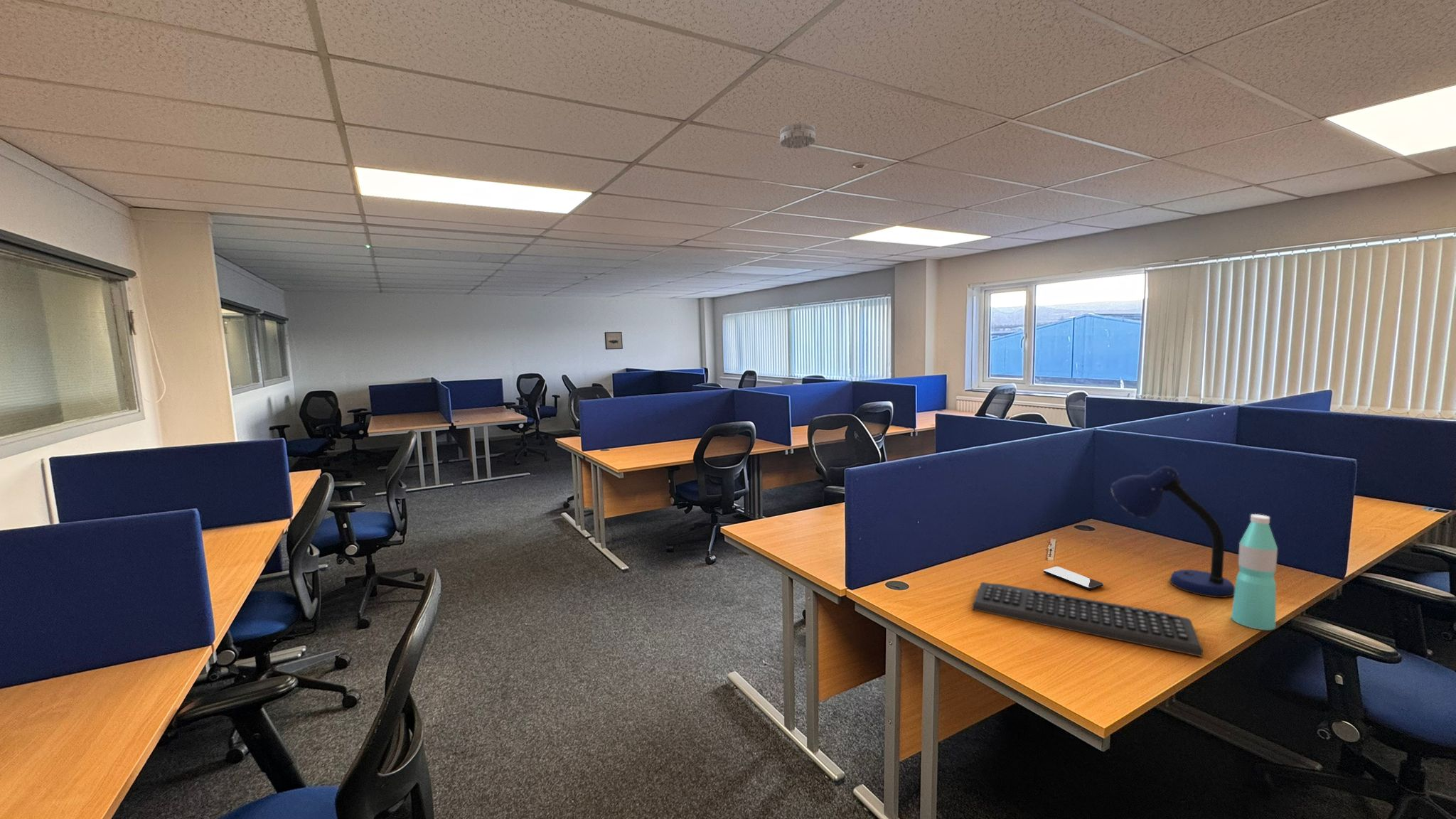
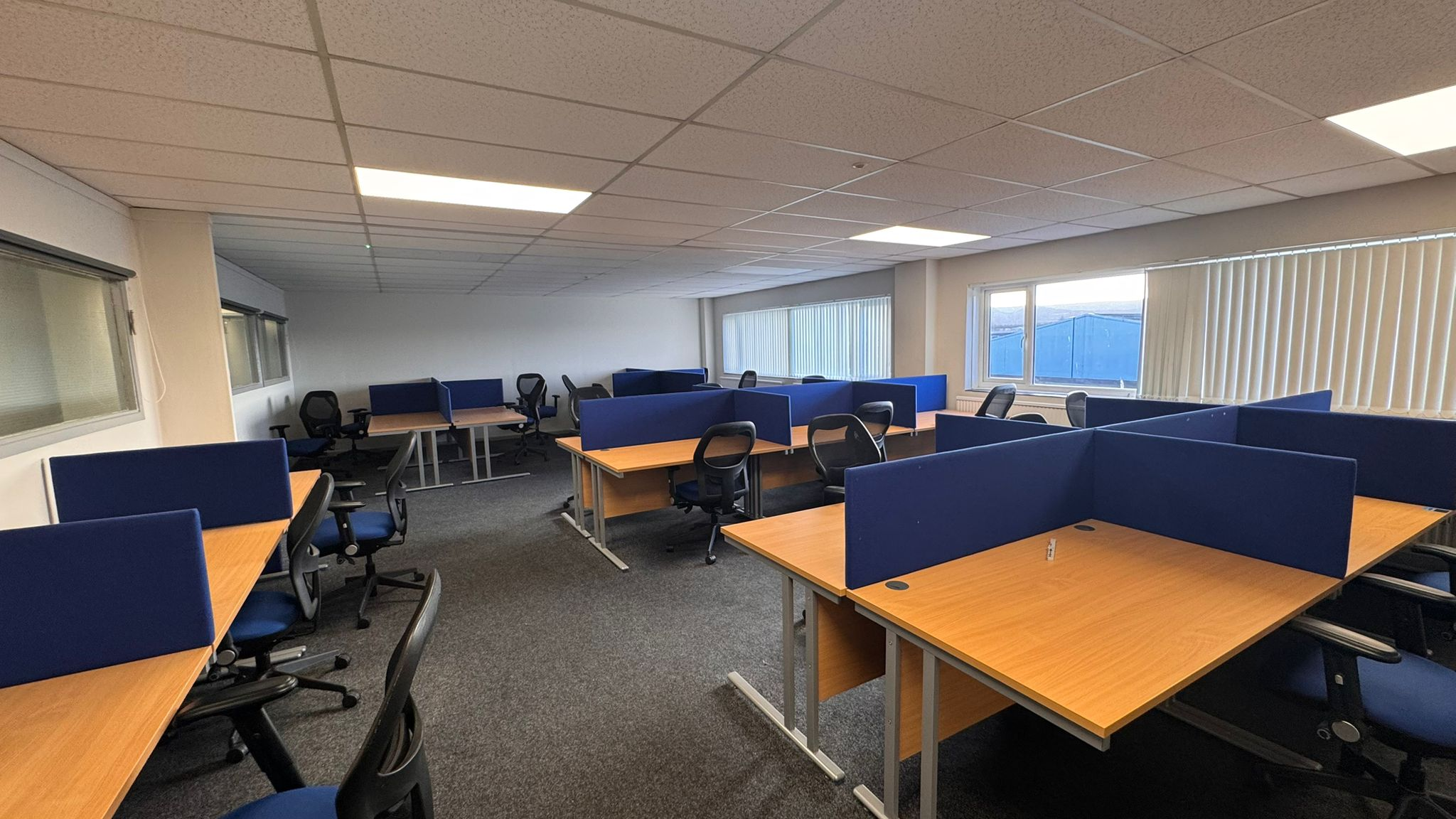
- wall art (614, 341)
- smartphone (1072, 577)
- smoke detector (797, 135)
- desk lamp (1156, 511)
- keyboard (1076, 611)
- water bottle (1256, 569)
